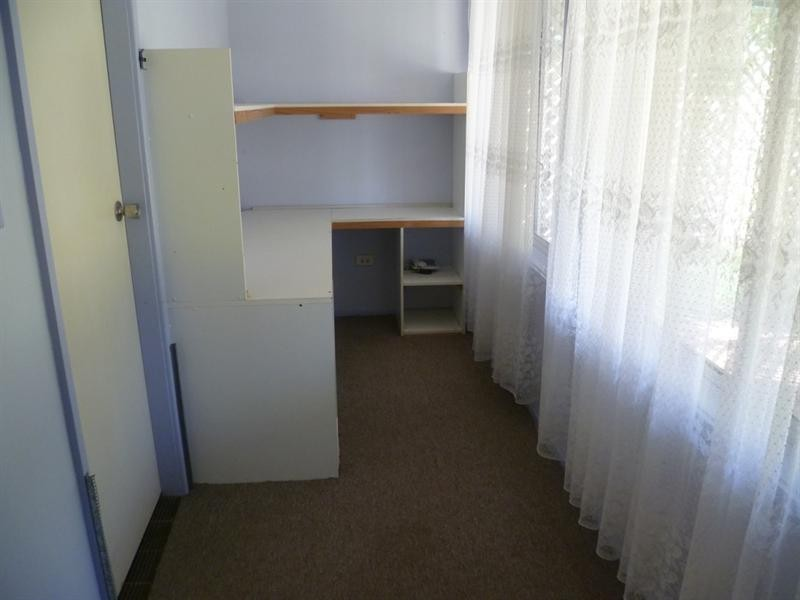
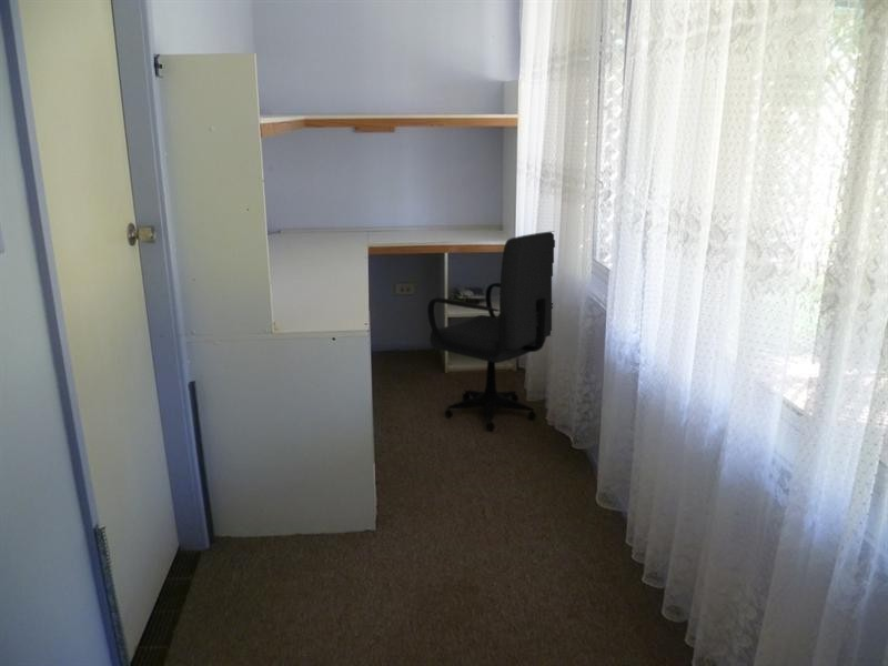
+ office chair (494, 325)
